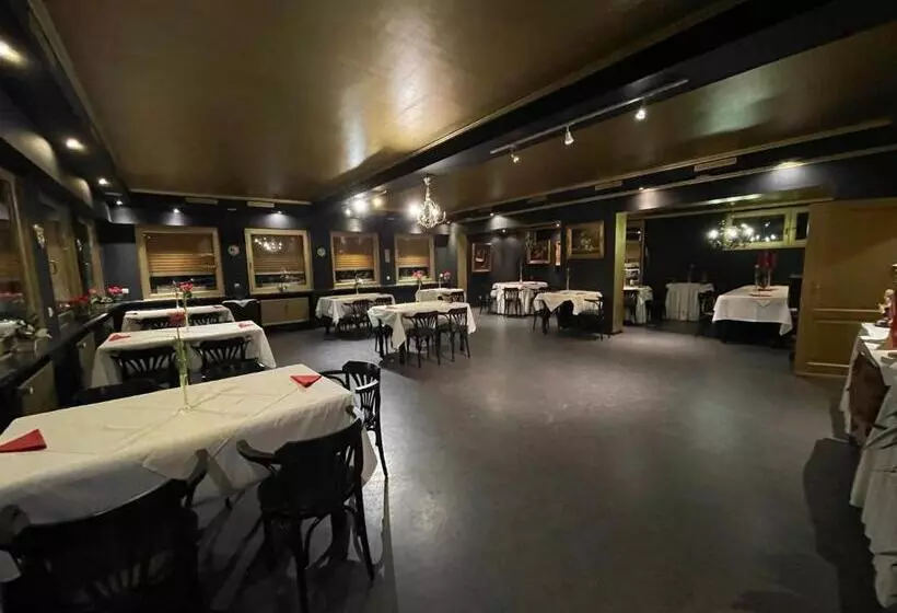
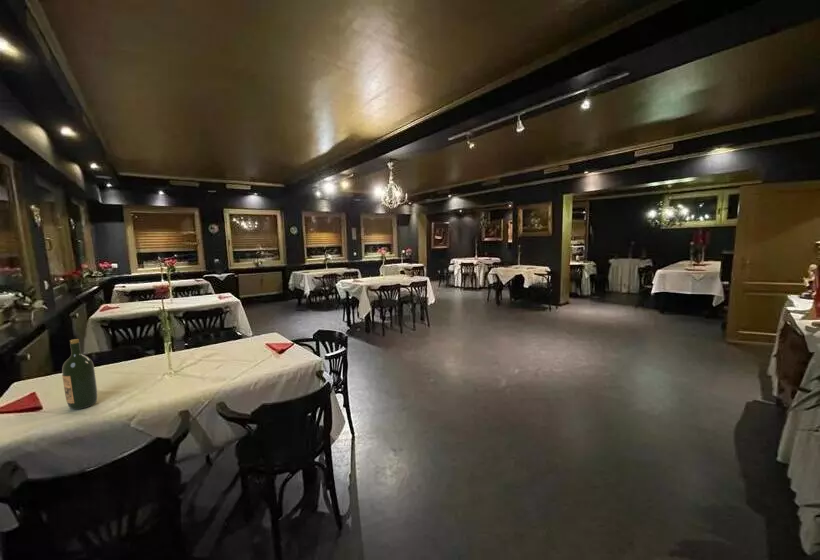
+ wine bottle (78, 373)
